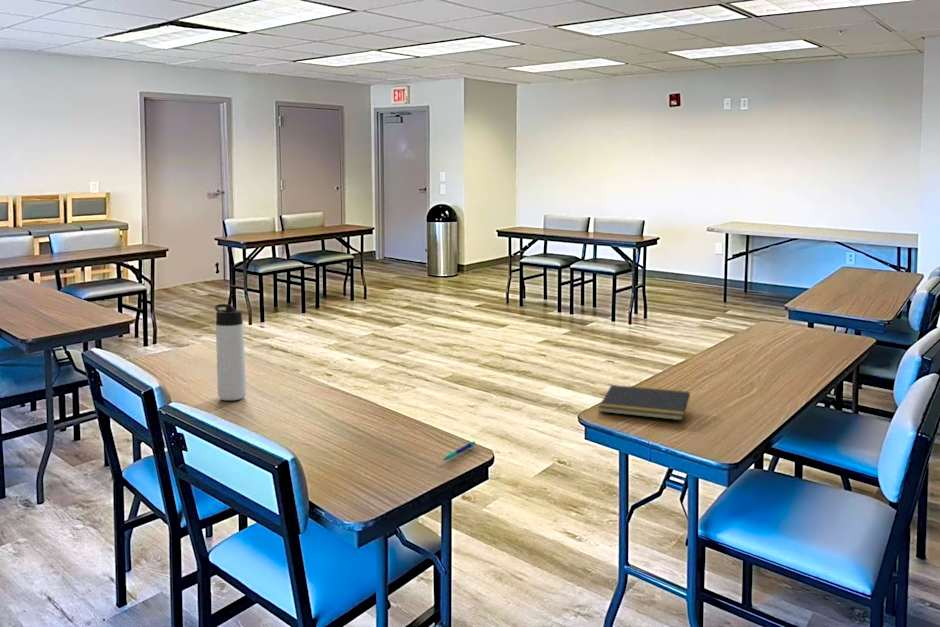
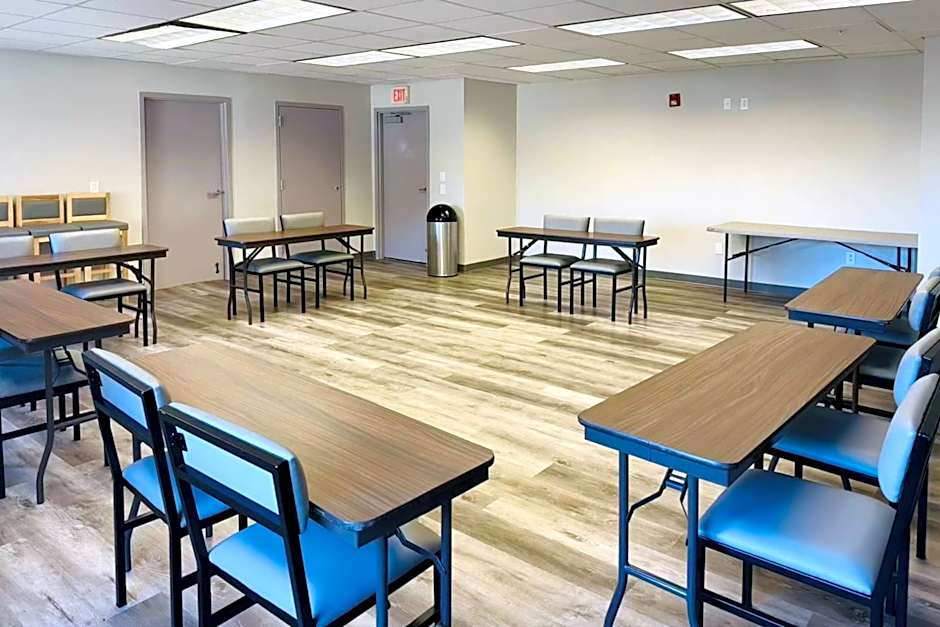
- notepad (644, 401)
- pen (458, 450)
- thermos bottle (228, 351)
